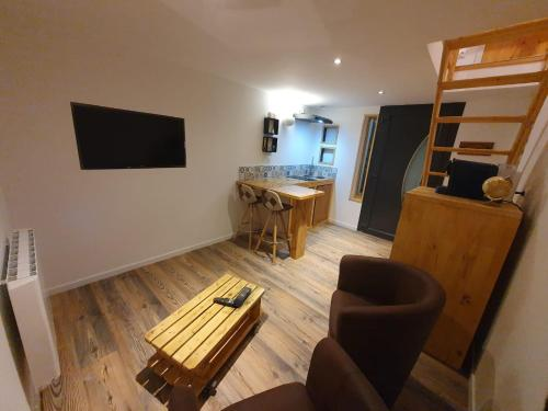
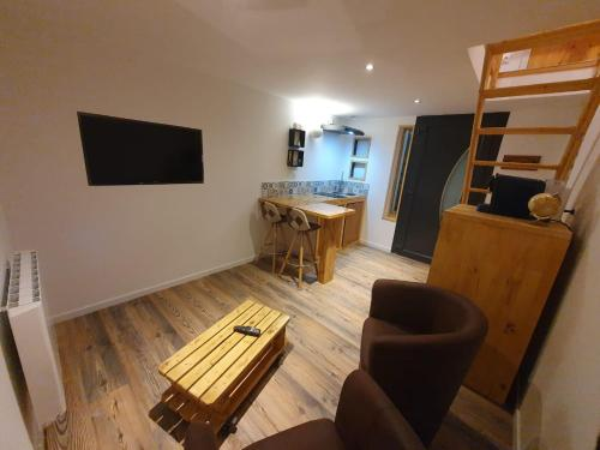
- remote control (242, 295)
